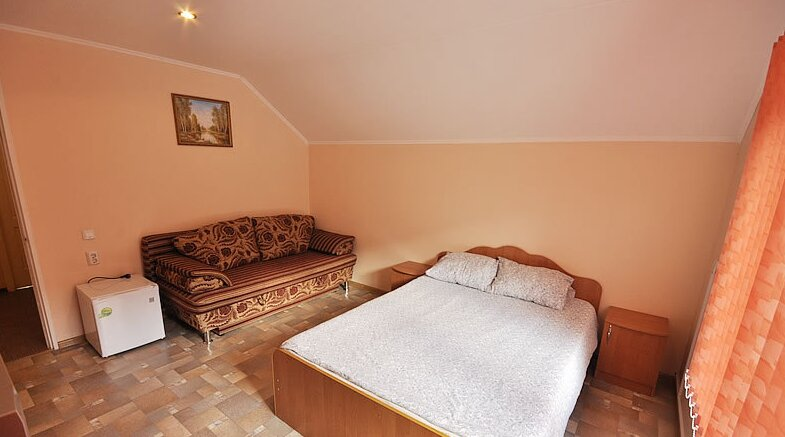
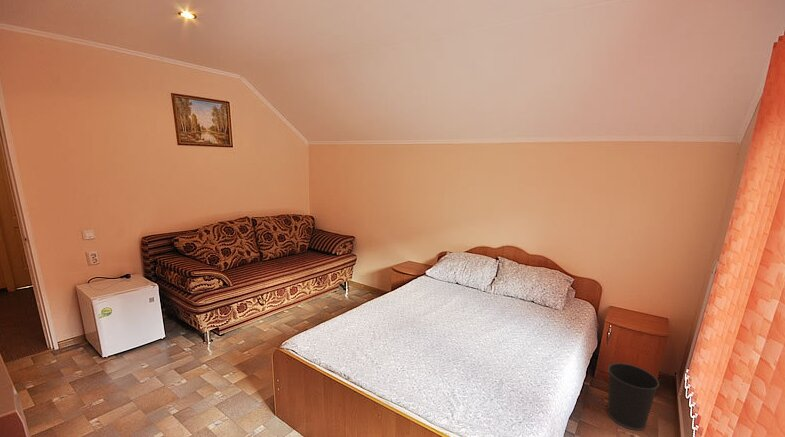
+ wastebasket (629, 396)
